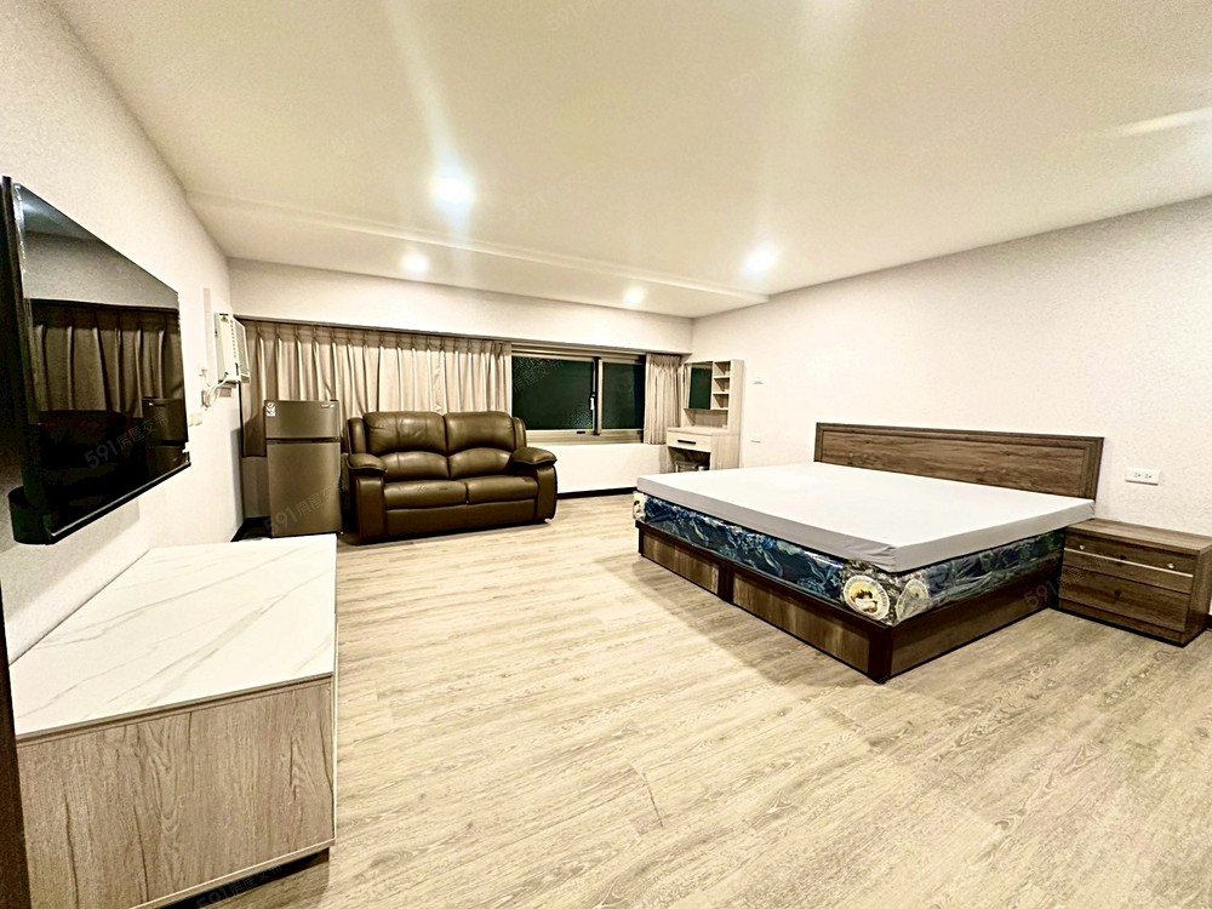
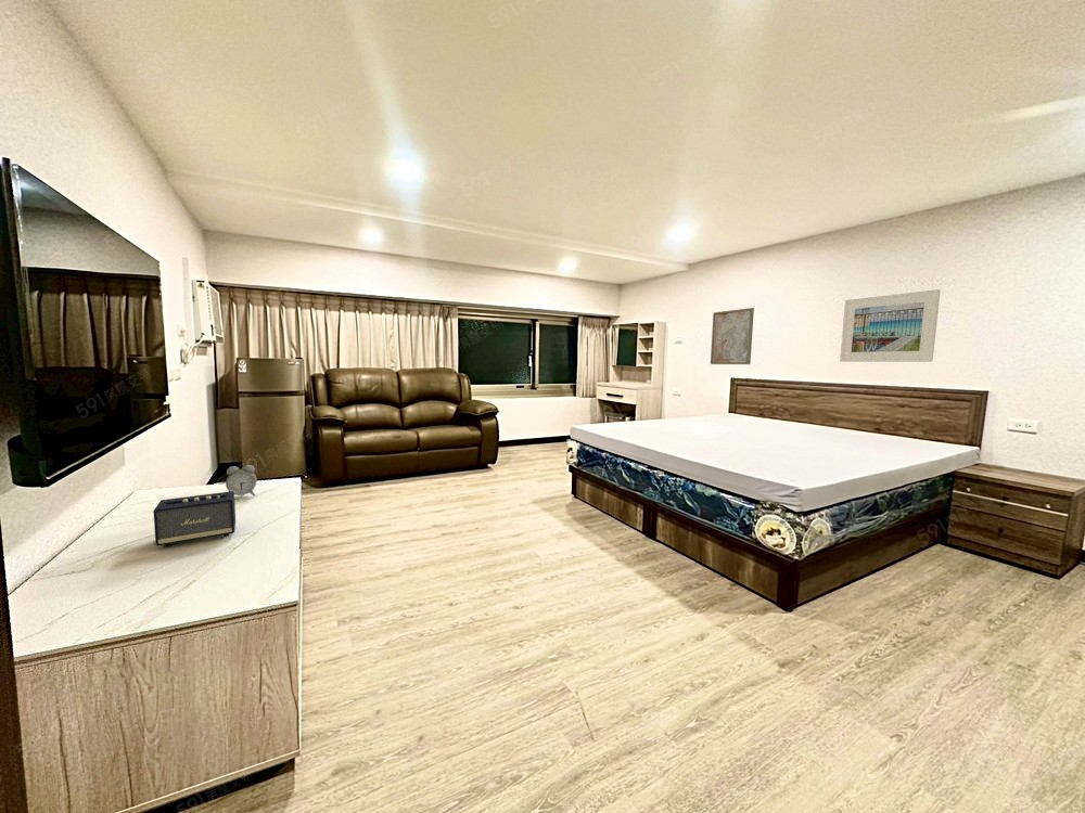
+ alarm clock (241, 480)
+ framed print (885, 328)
+ wall art (730, 337)
+ speaker (197, 517)
